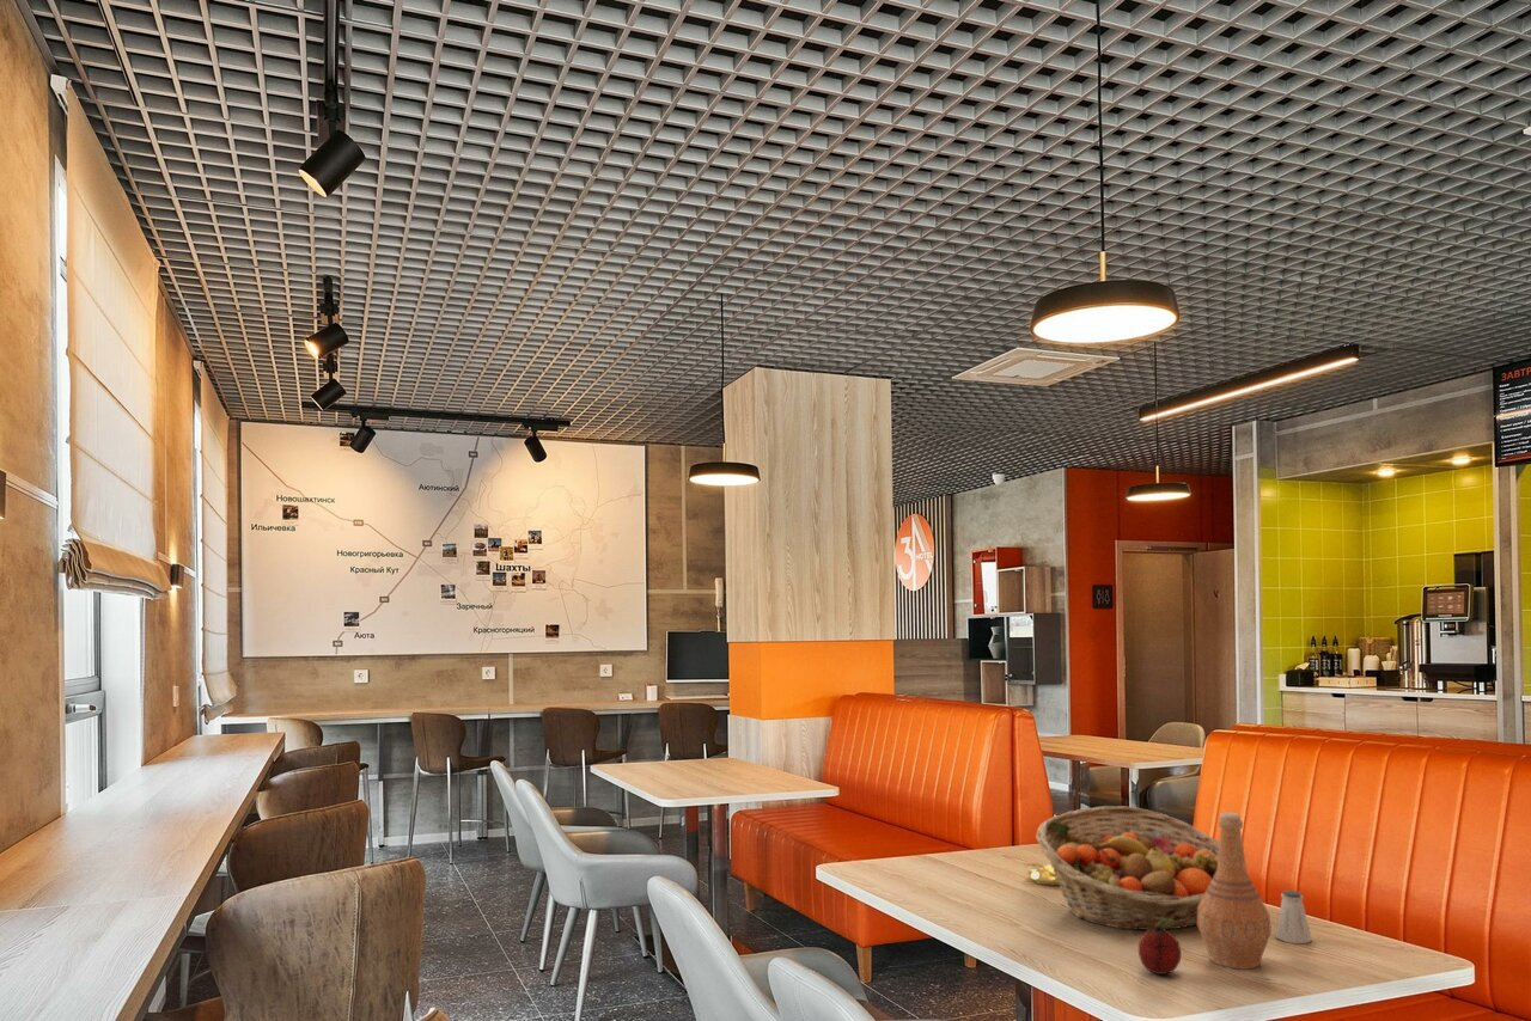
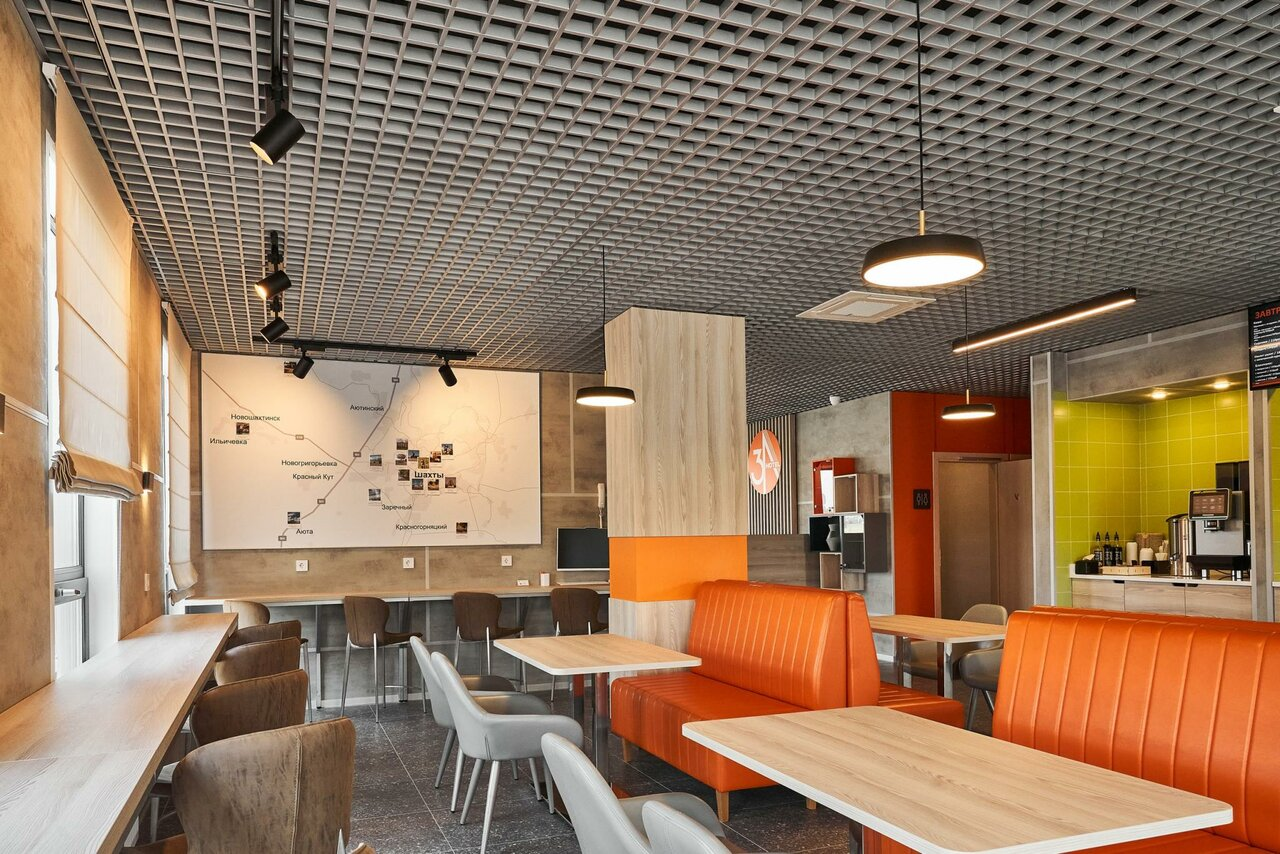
- fruit (1160, 946)
- candle holder (1043, 851)
- saltshaker (1292, 915)
- fruit basket (1136, 867)
- vase (1232, 887)
